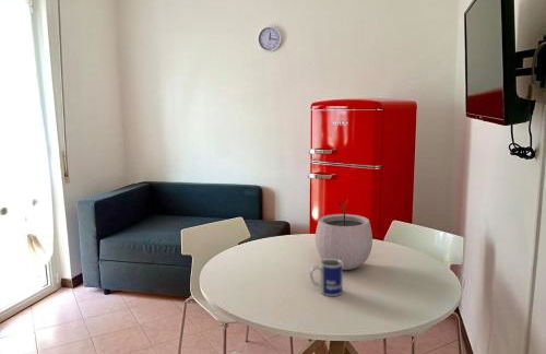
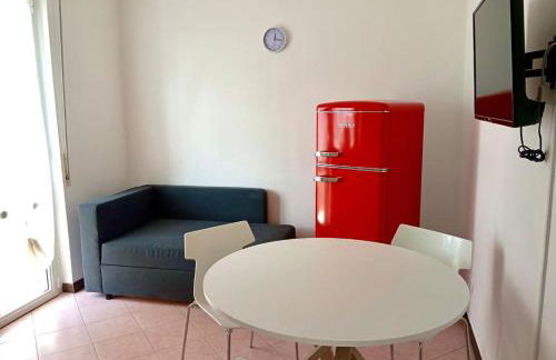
- plant pot (343, 233)
- mug (325, 276)
